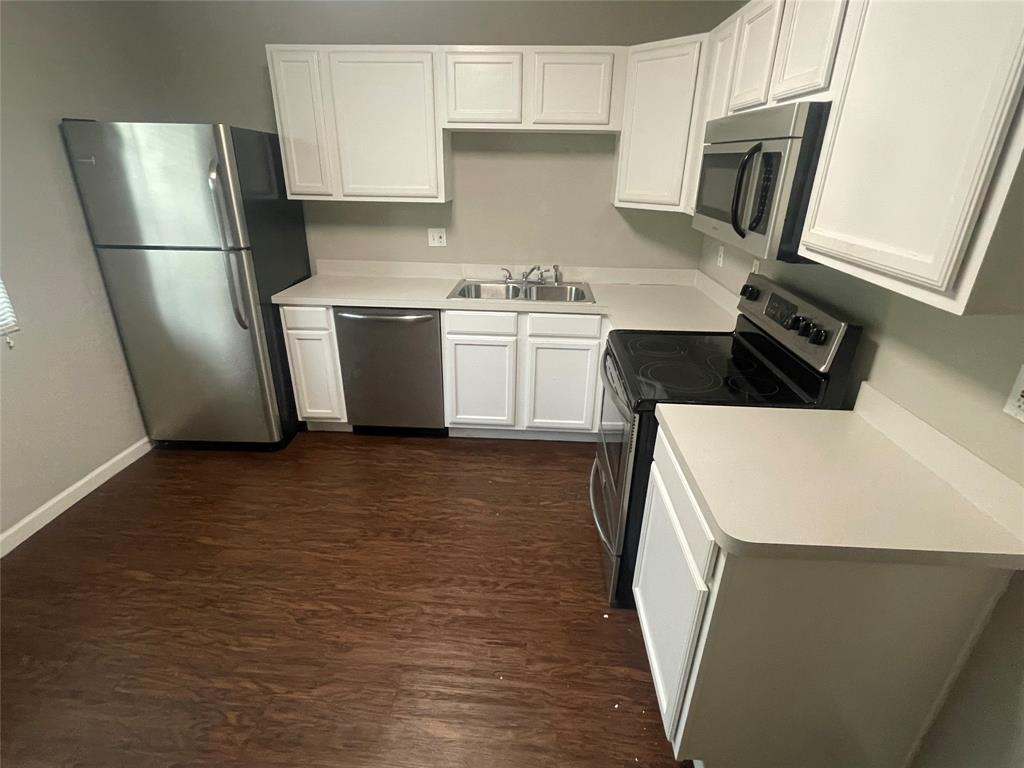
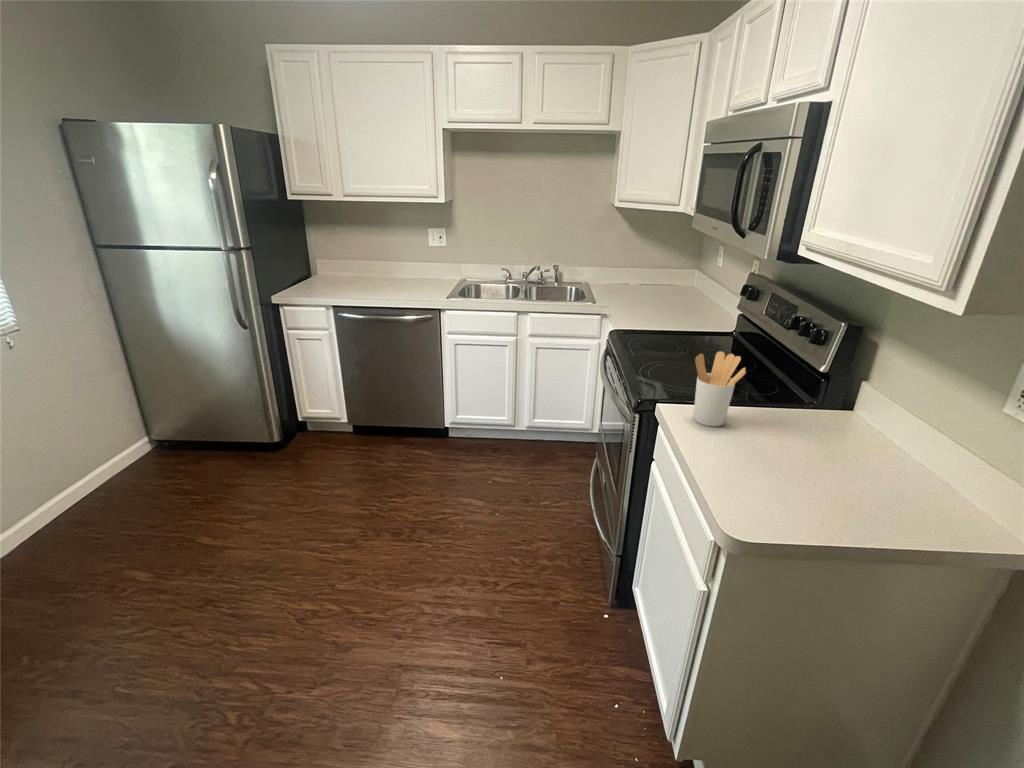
+ utensil holder (717, 387)
